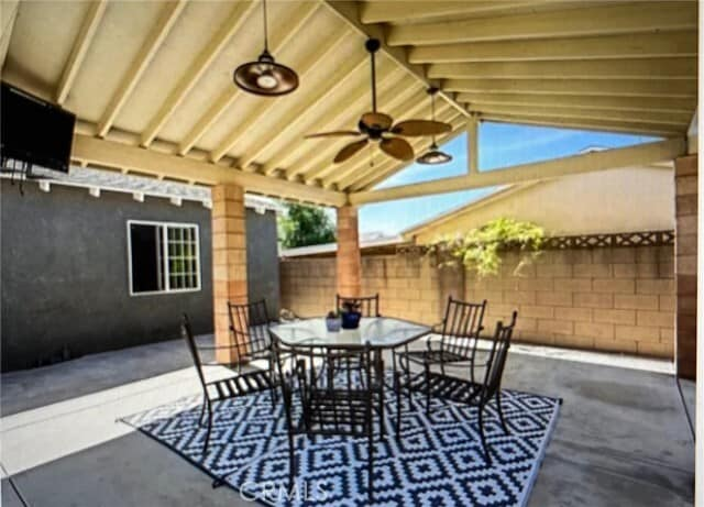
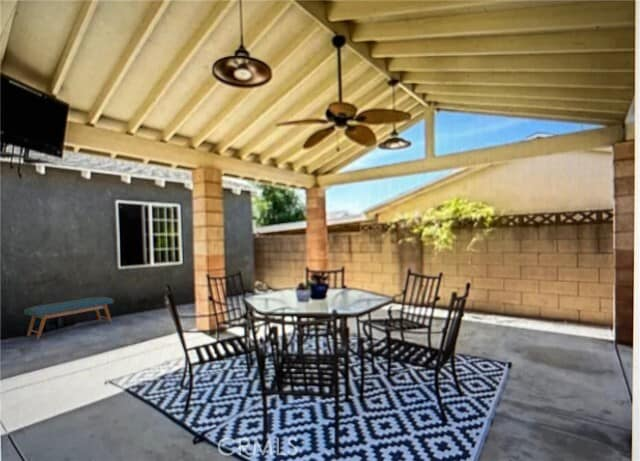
+ bench (71, 313)
